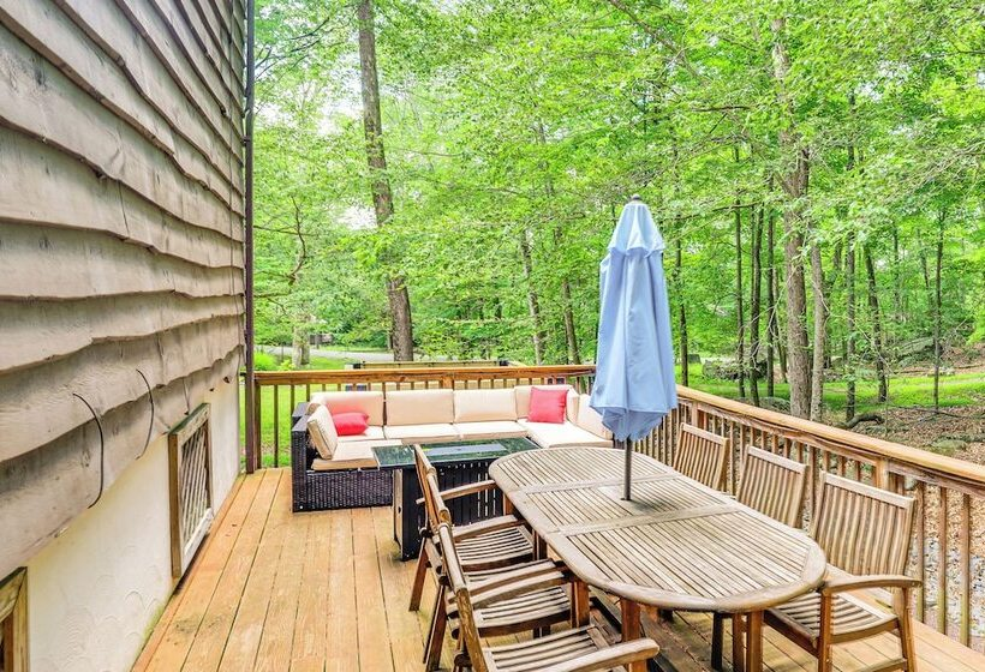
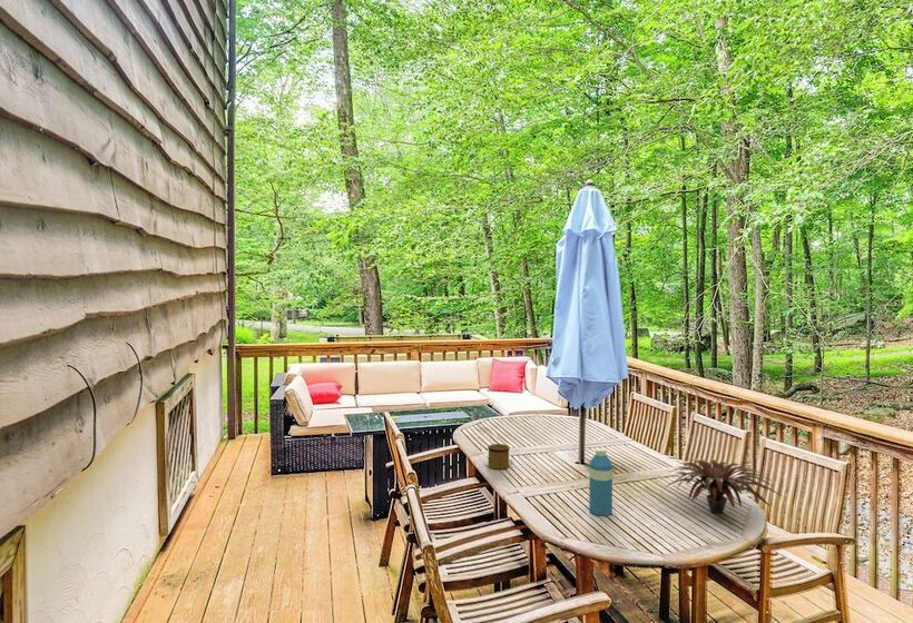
+ speaker (502, 454)
+ plant (716, 490)
+ water bottle (600, 479)
